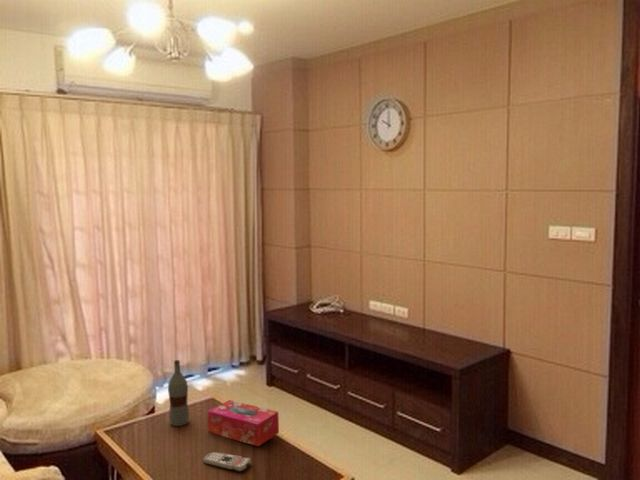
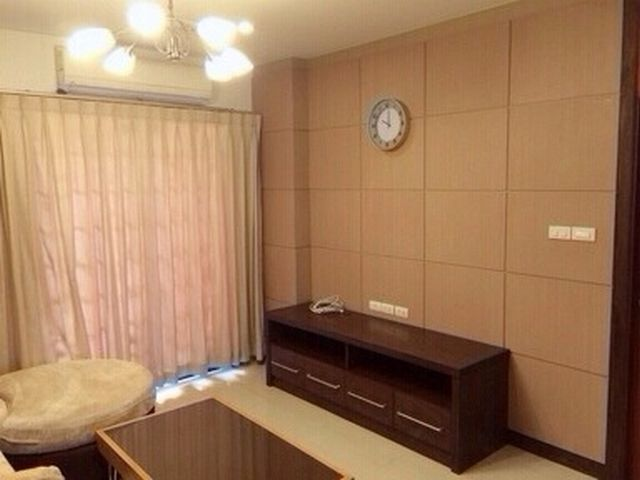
- tissue box (243, 421)
- remote control (226, 461)
- bottle (178, 391)
